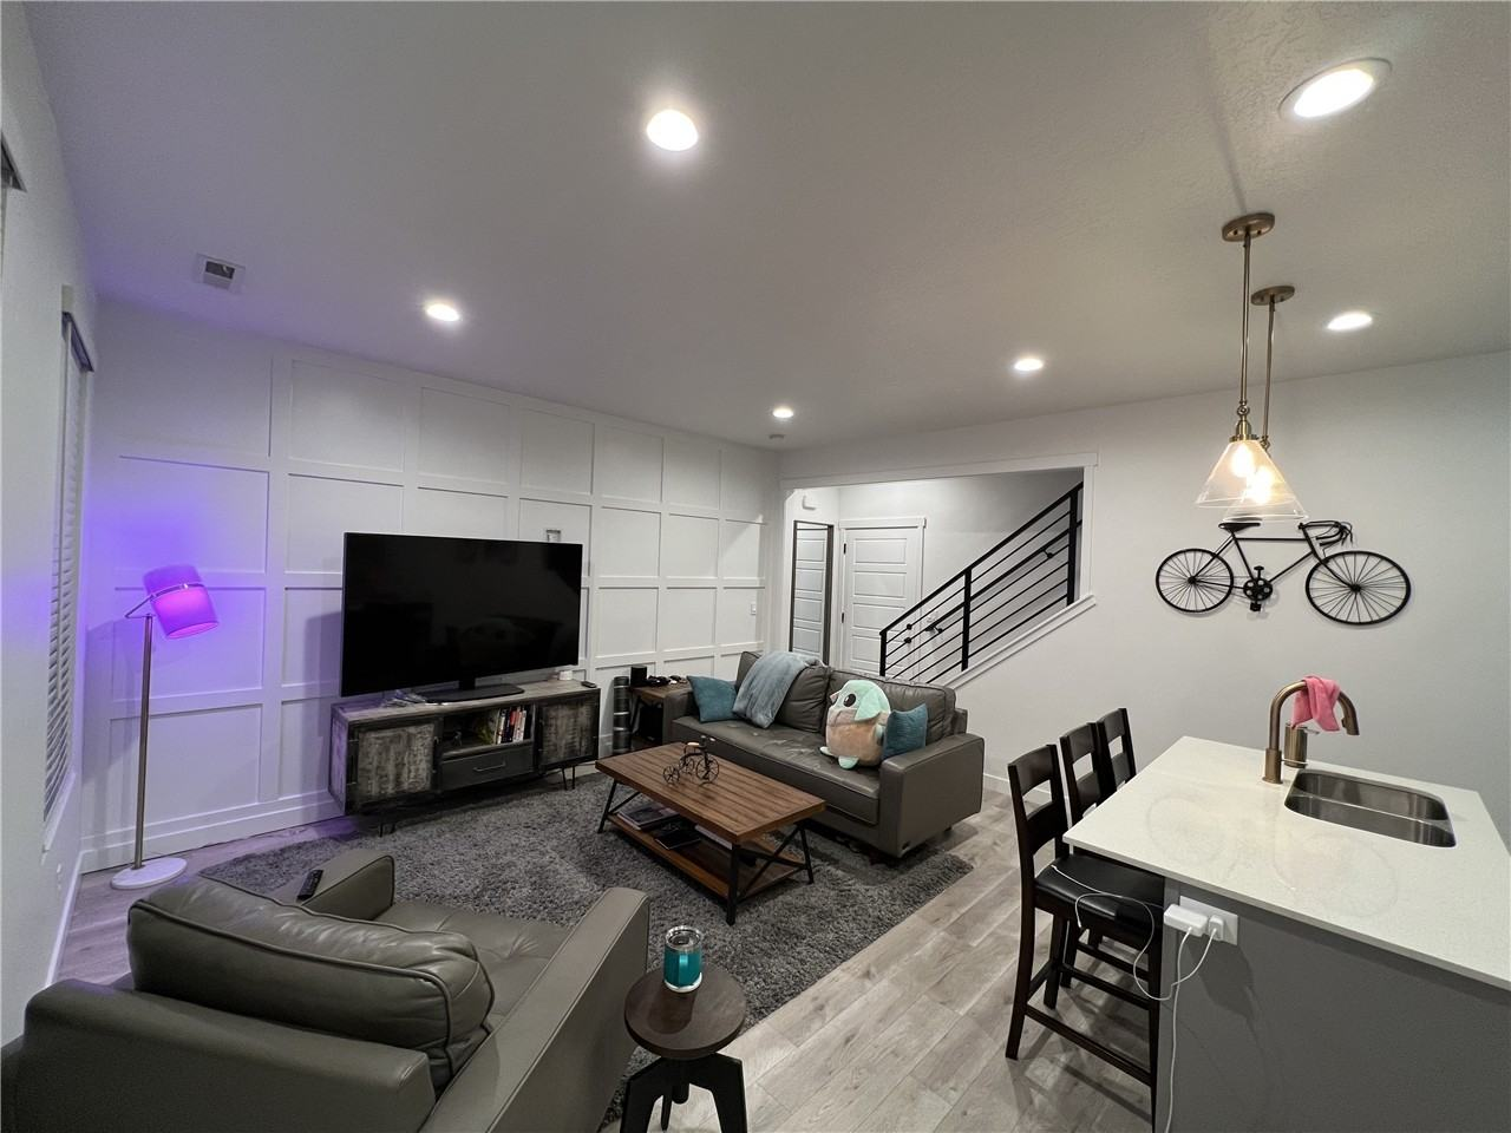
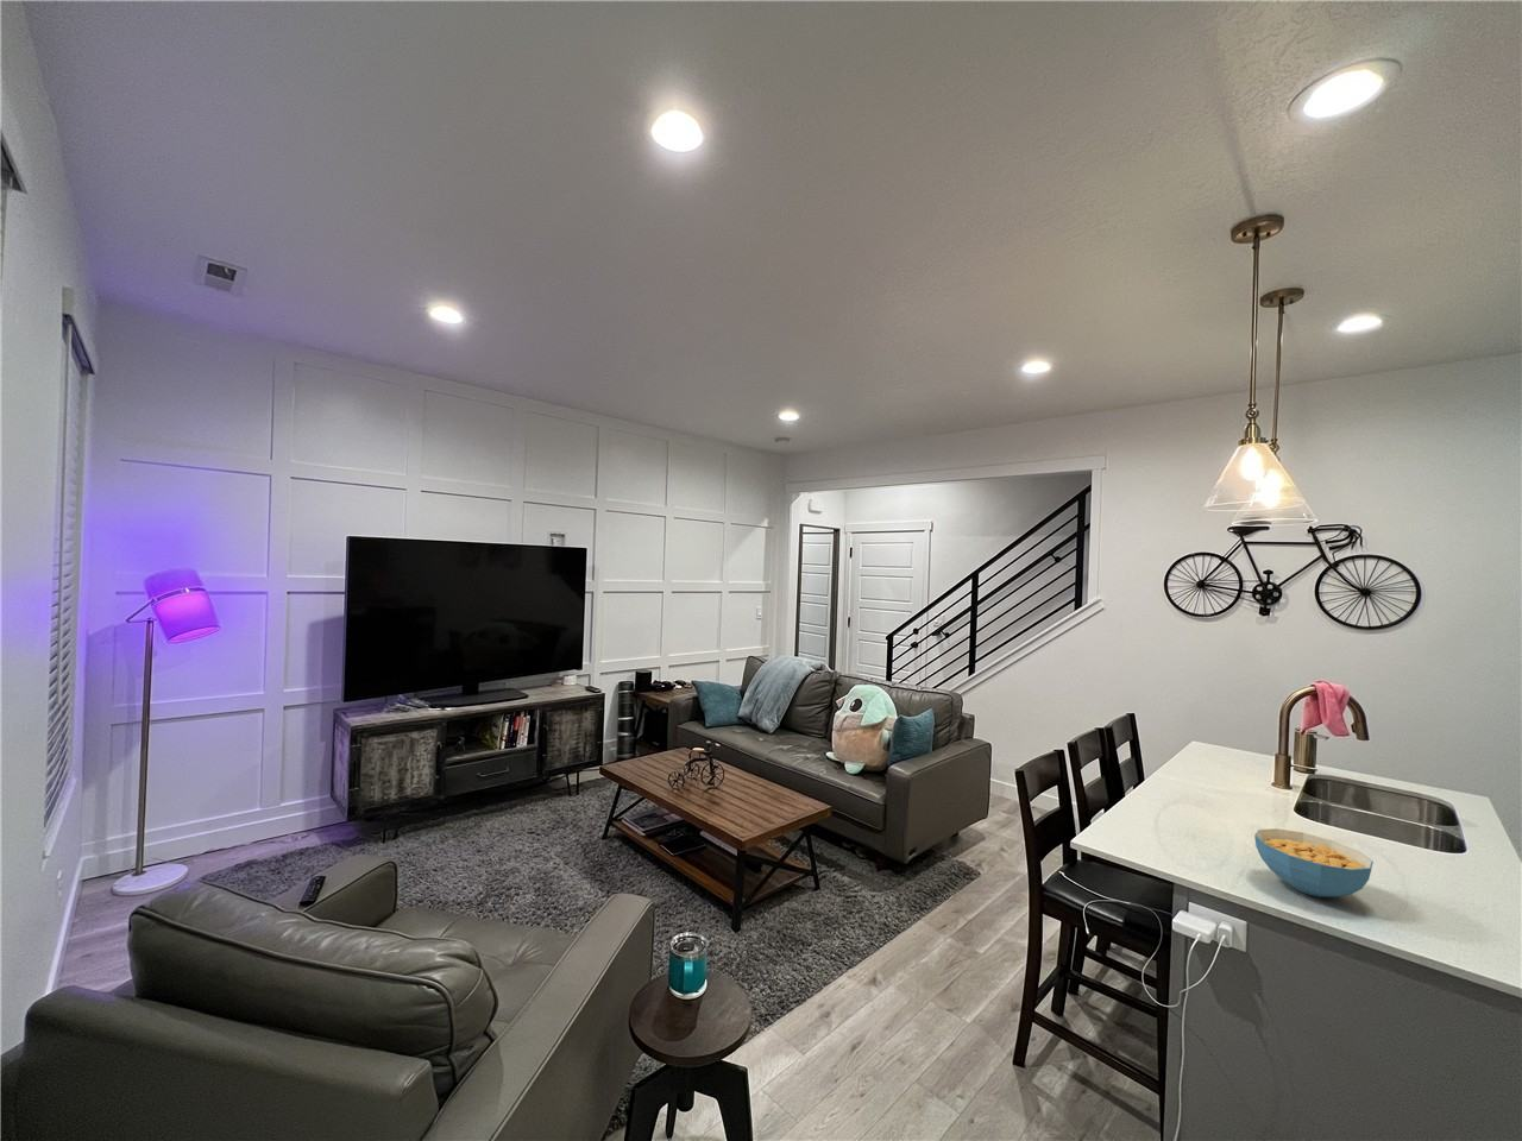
+ cereal bowl (1310, 869)
